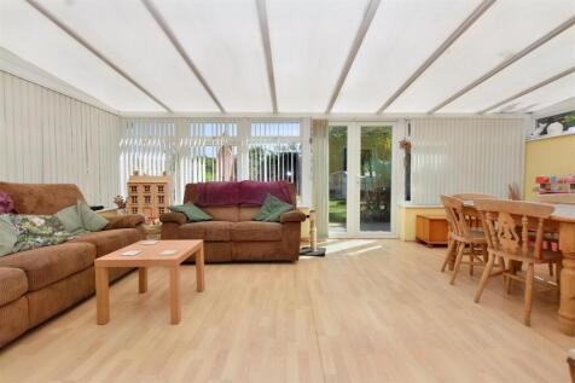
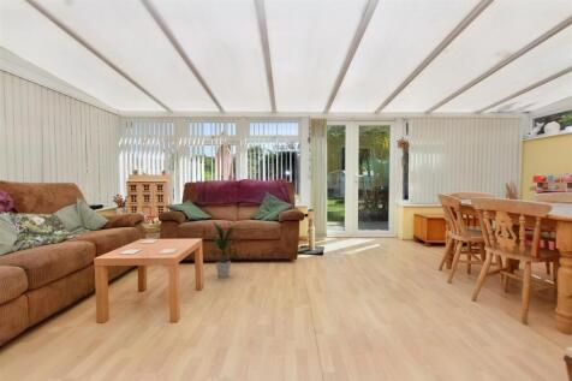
+ indoor plant (225, 248)
